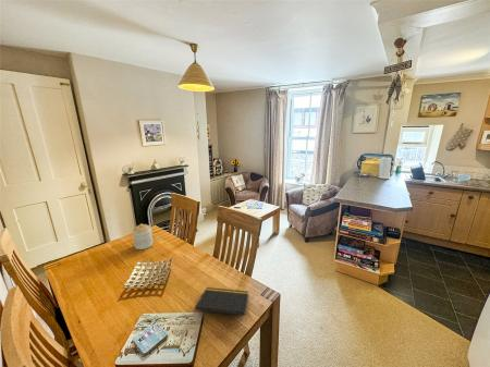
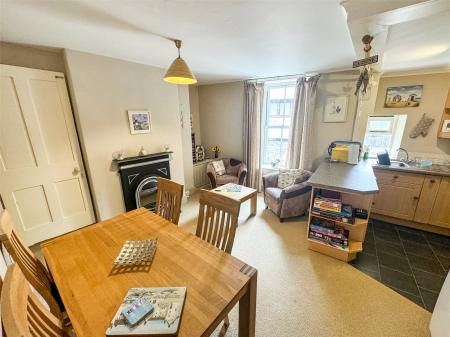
- jar (142, 234)
- notepad (223, 299)
